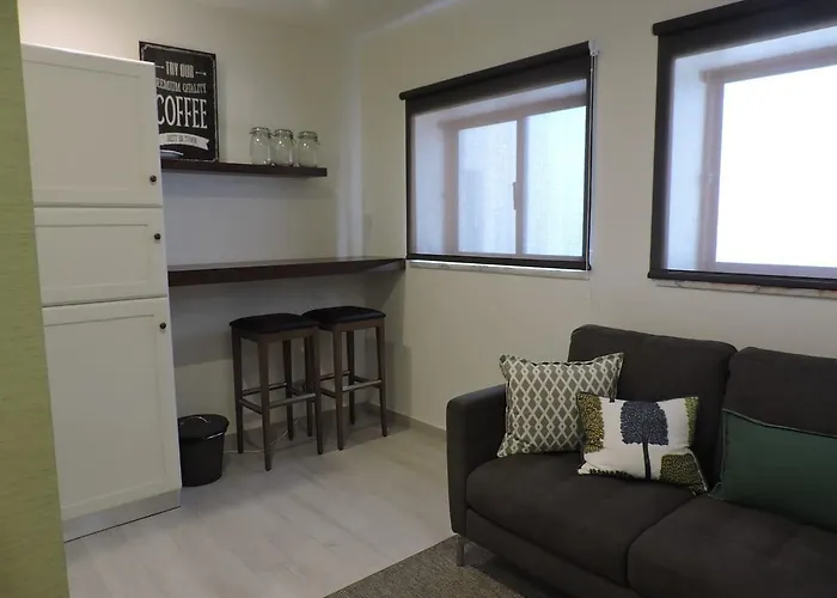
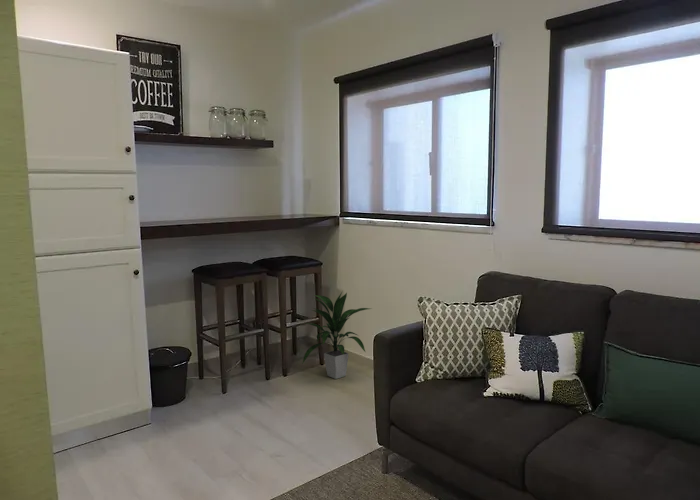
+ indoor plant (332, 333)
